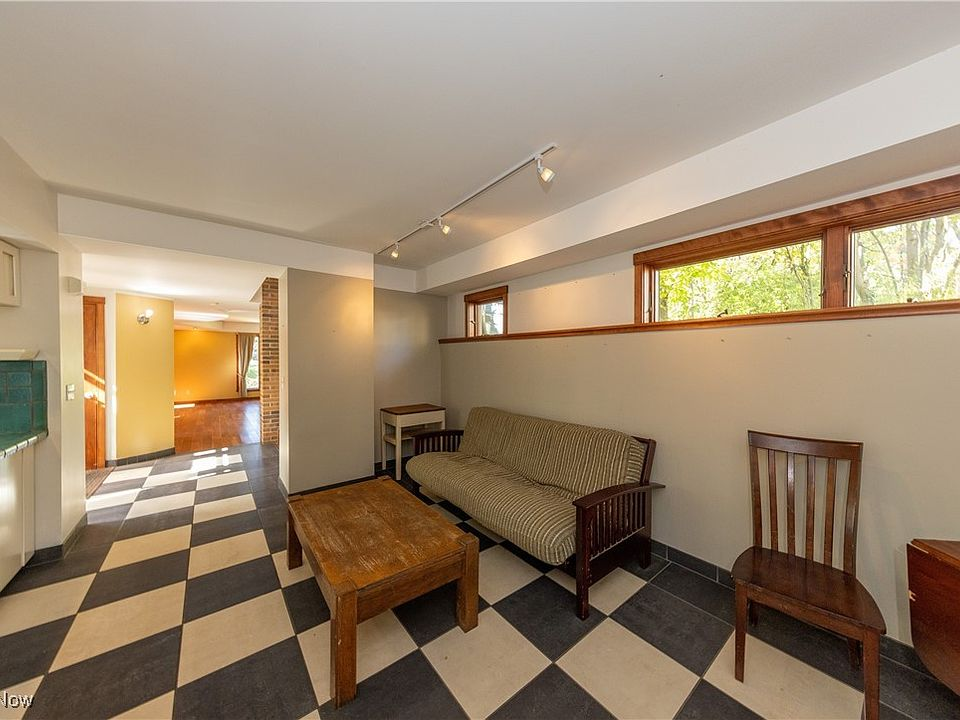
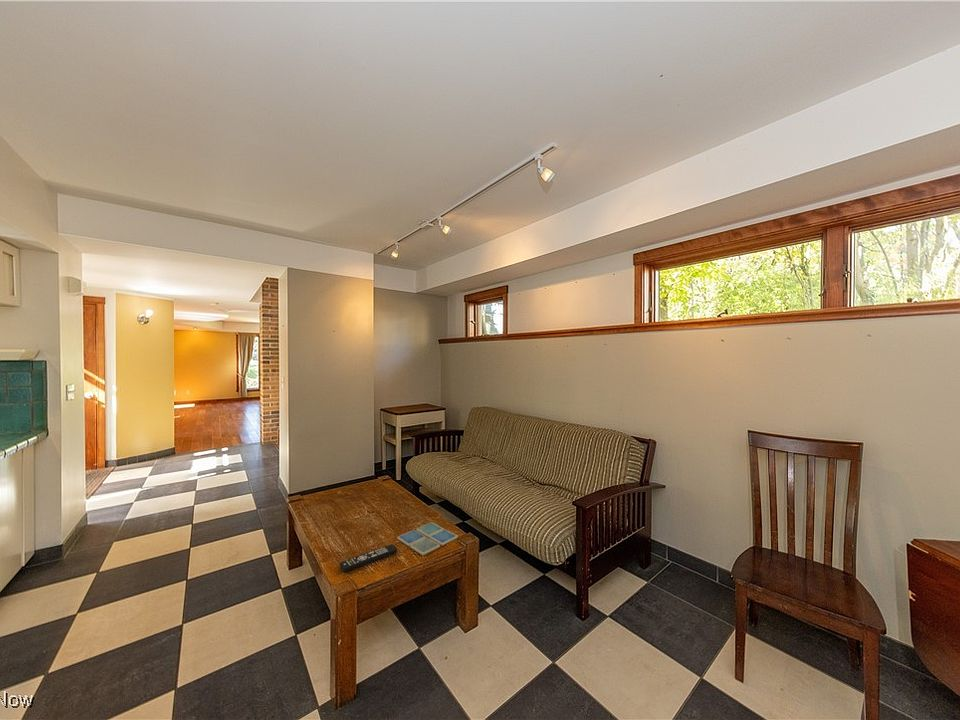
+ remote control (369, 557)
+ drink coaster (427, 536)
